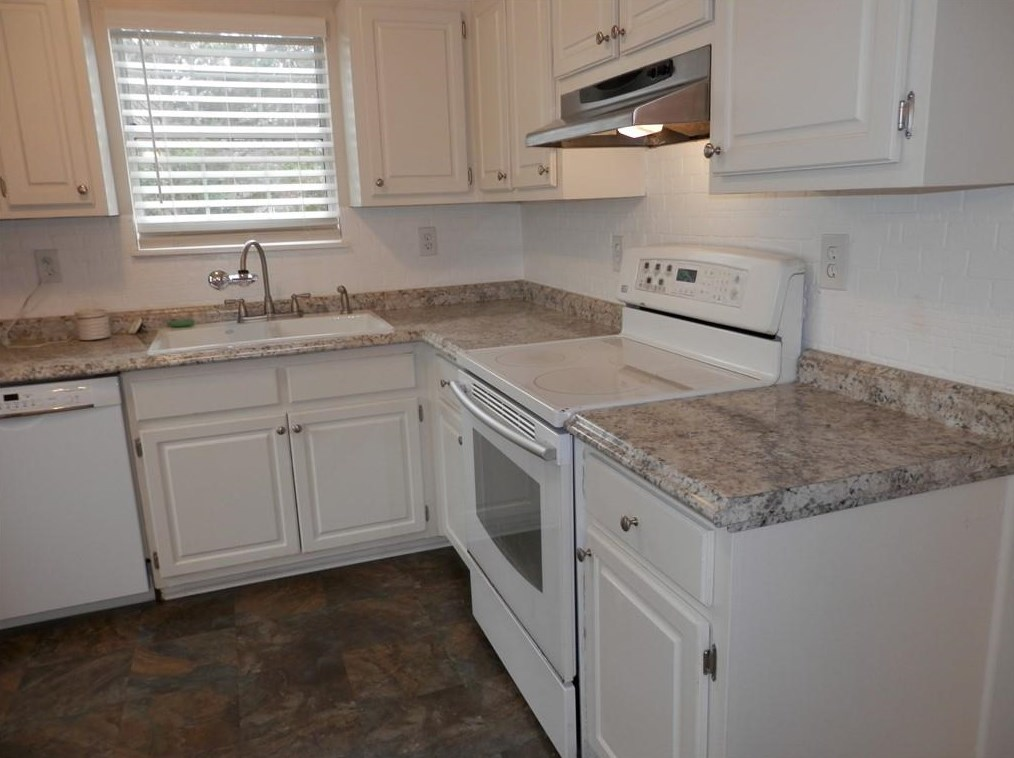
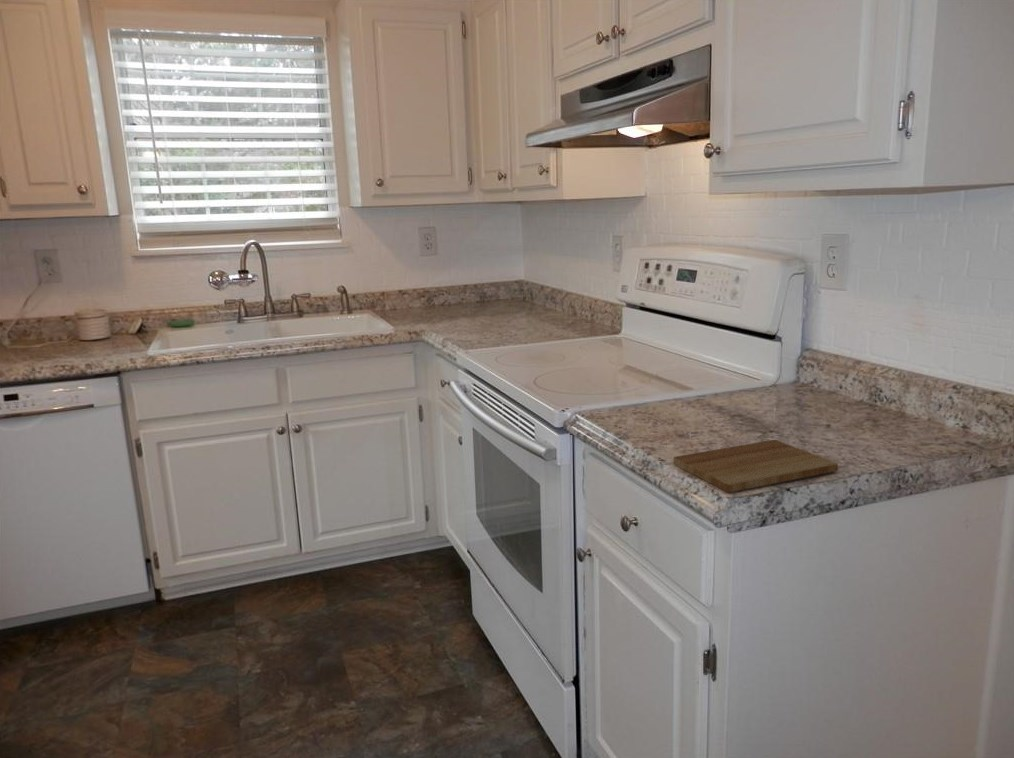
+ cutting board (753, 463)
